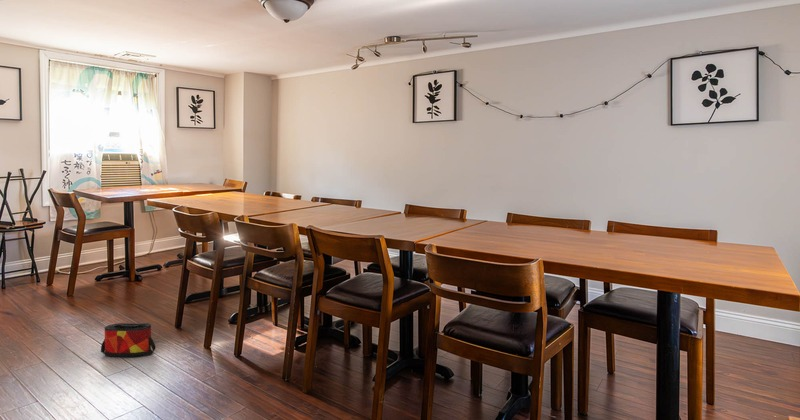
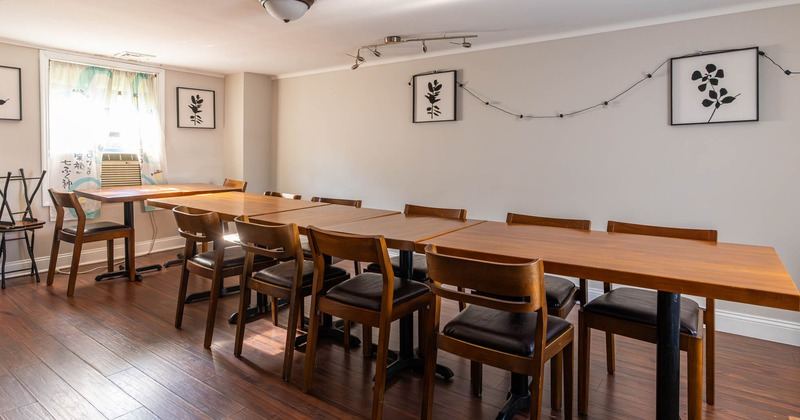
- bag (129, 338)
